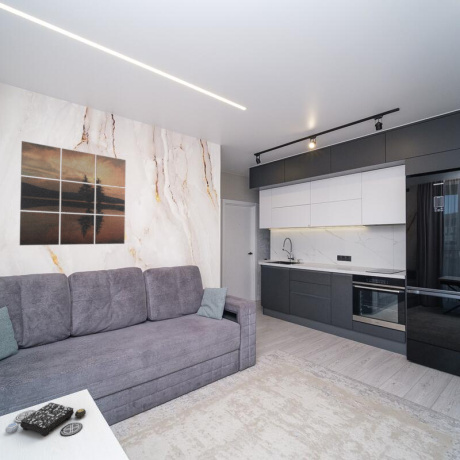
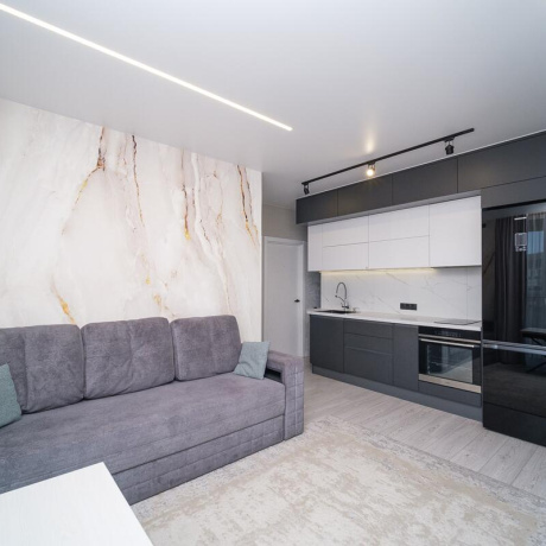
- board game (47, 418)
- wall art (78, 197)
